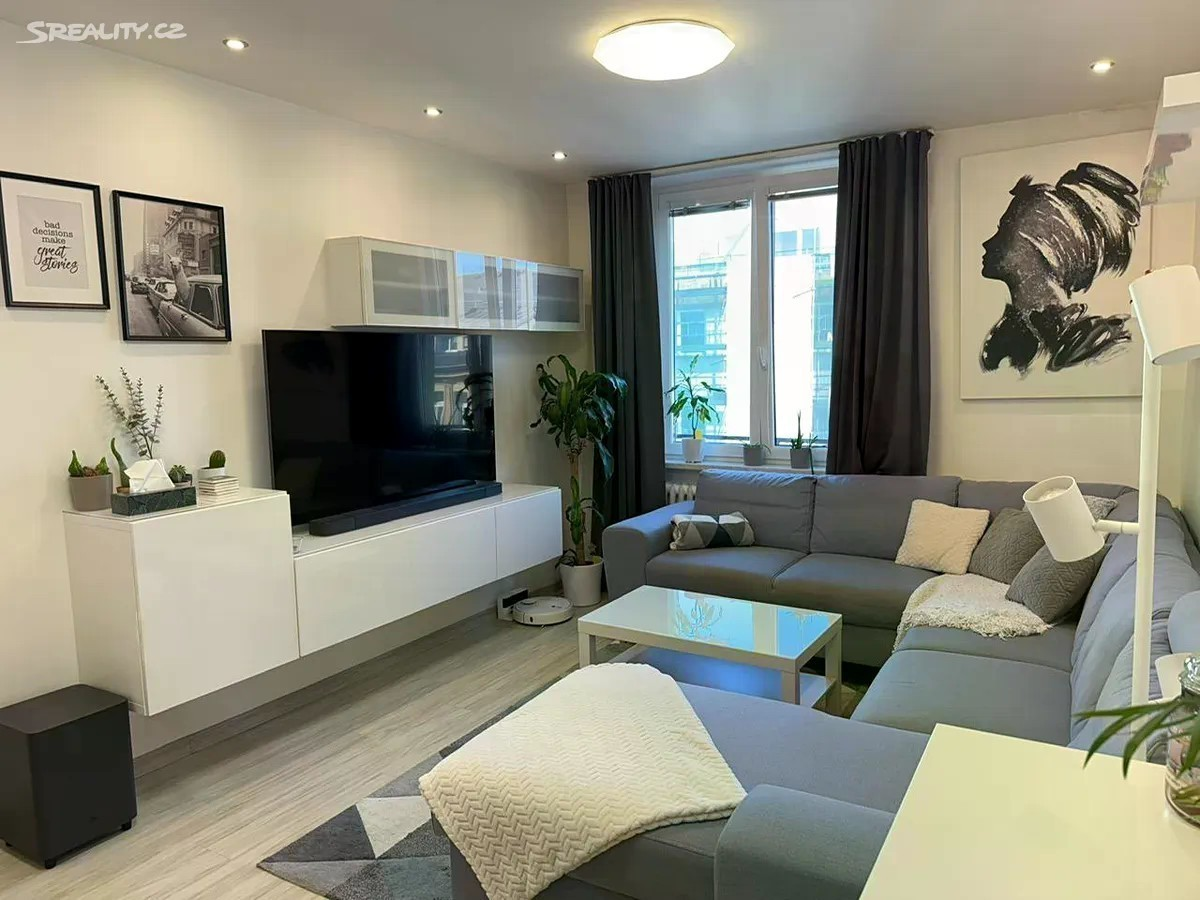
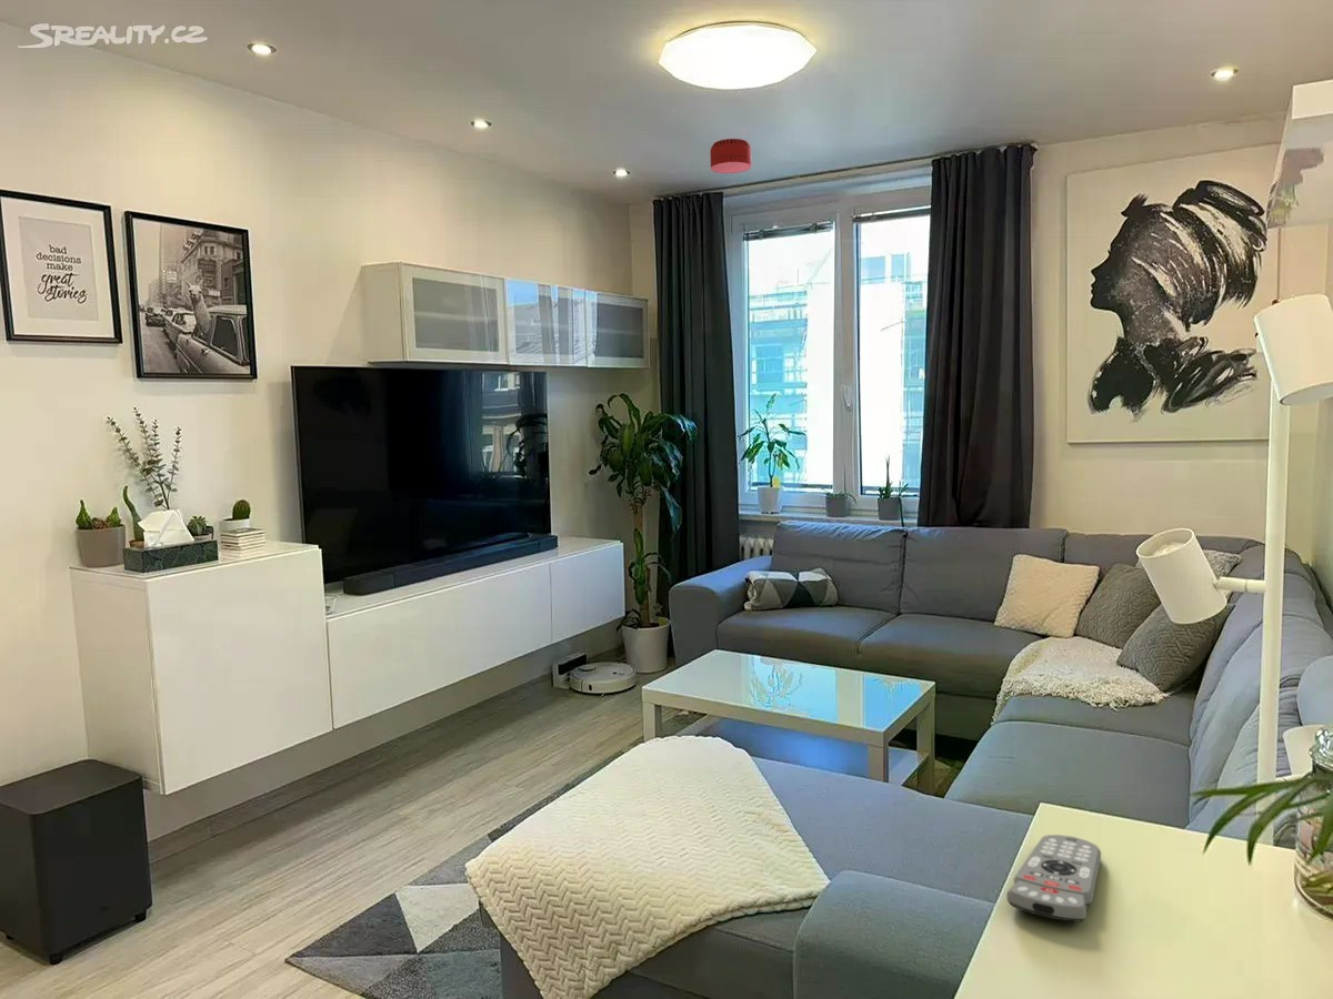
+ remote control (1059, 875)
+ smoke detector (730, 155)
